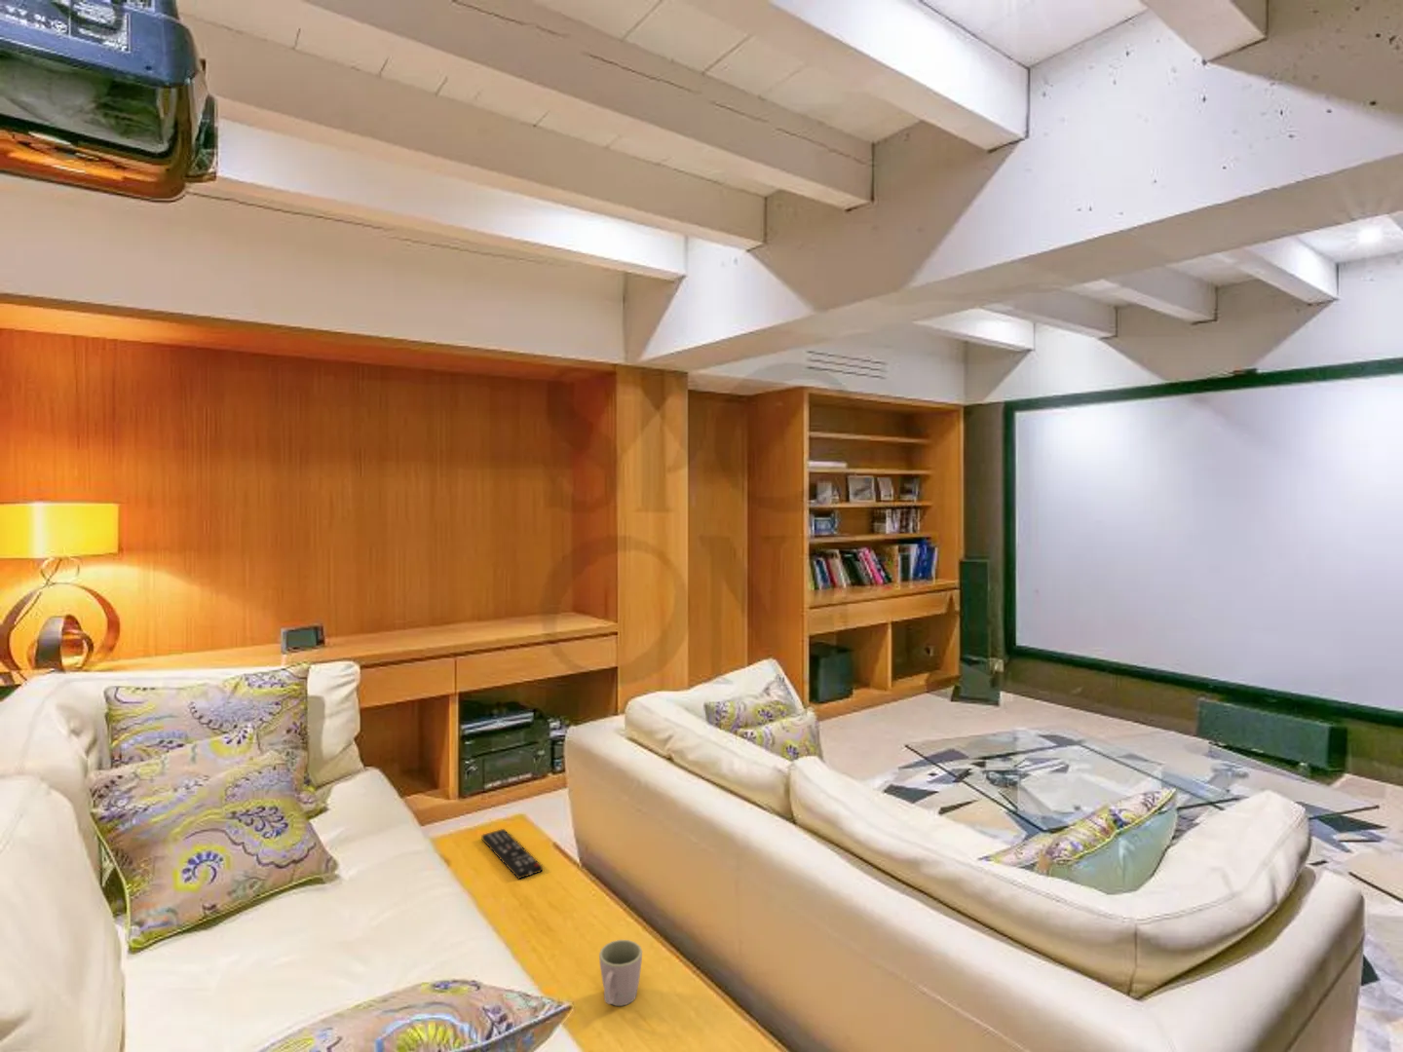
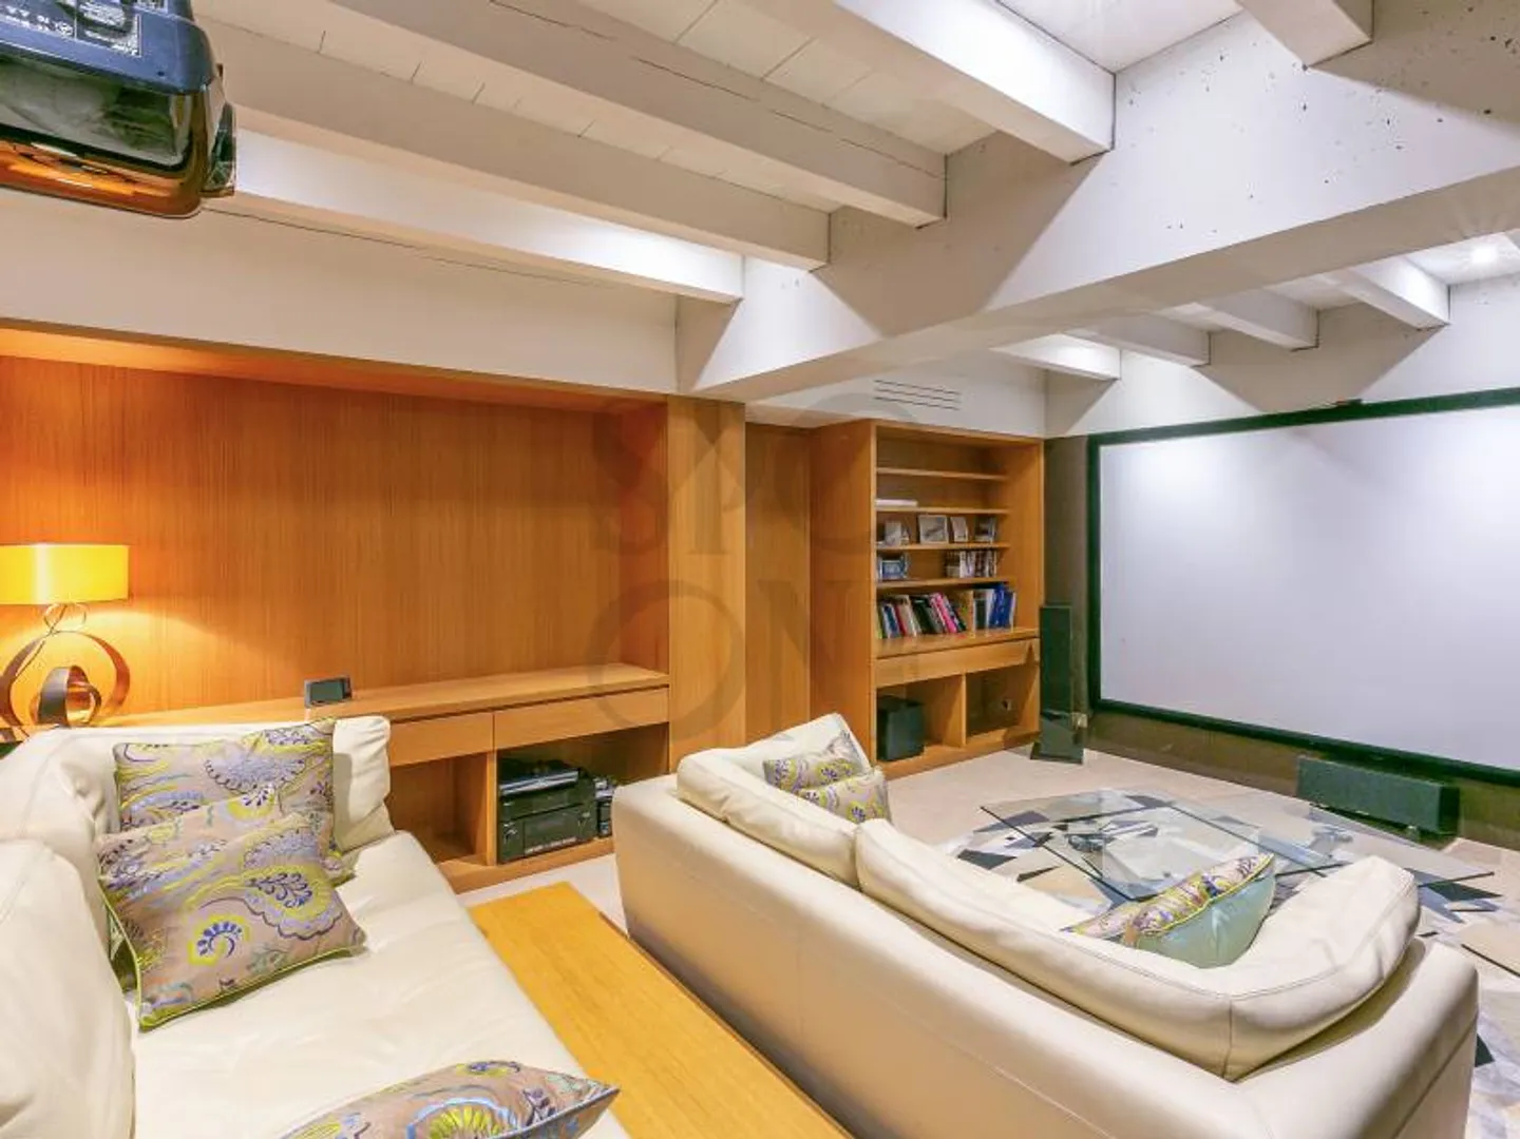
- remote control (510, 851)
- mug (618, 979)
